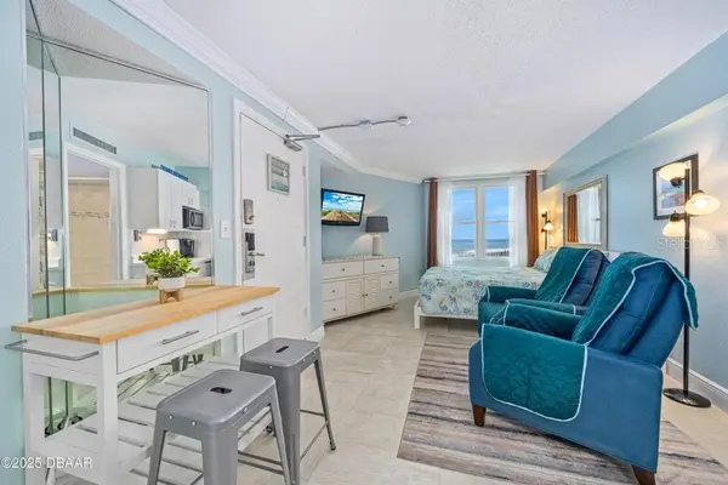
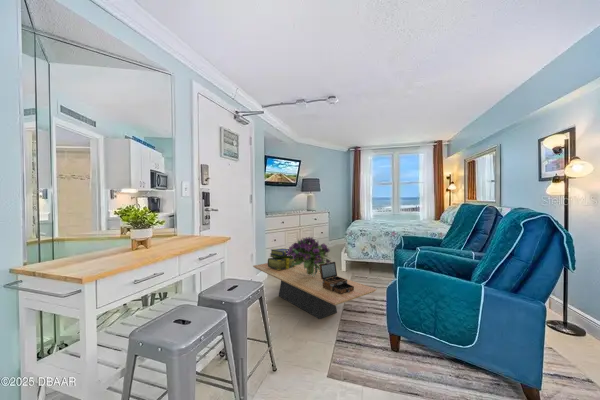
+ bouquet (309, 256)
+ coffee table (305, 289)
+ stack of books (281, 257)
+ decorative box (337, 277)
